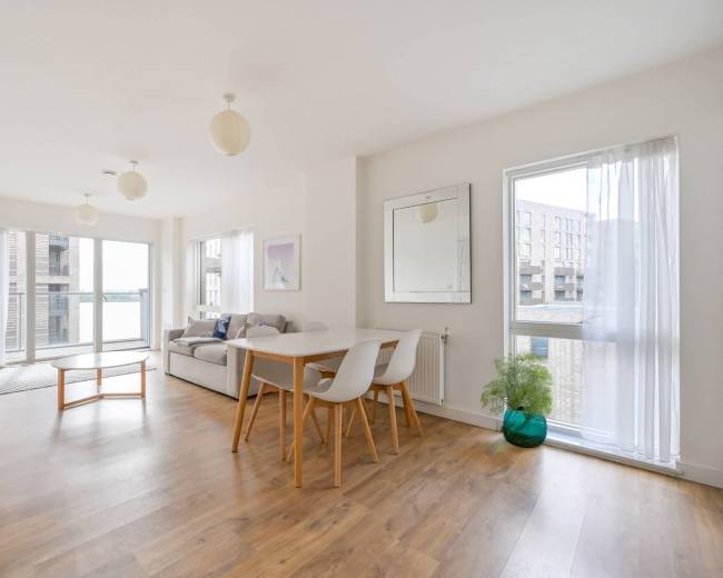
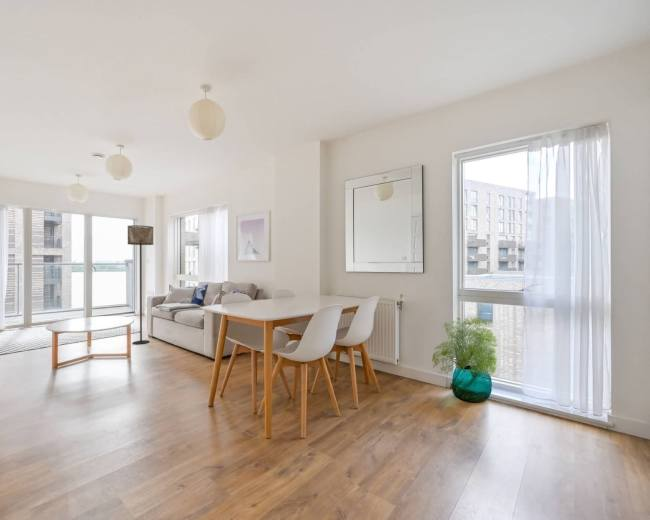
+ floor lamp (140, 284)
